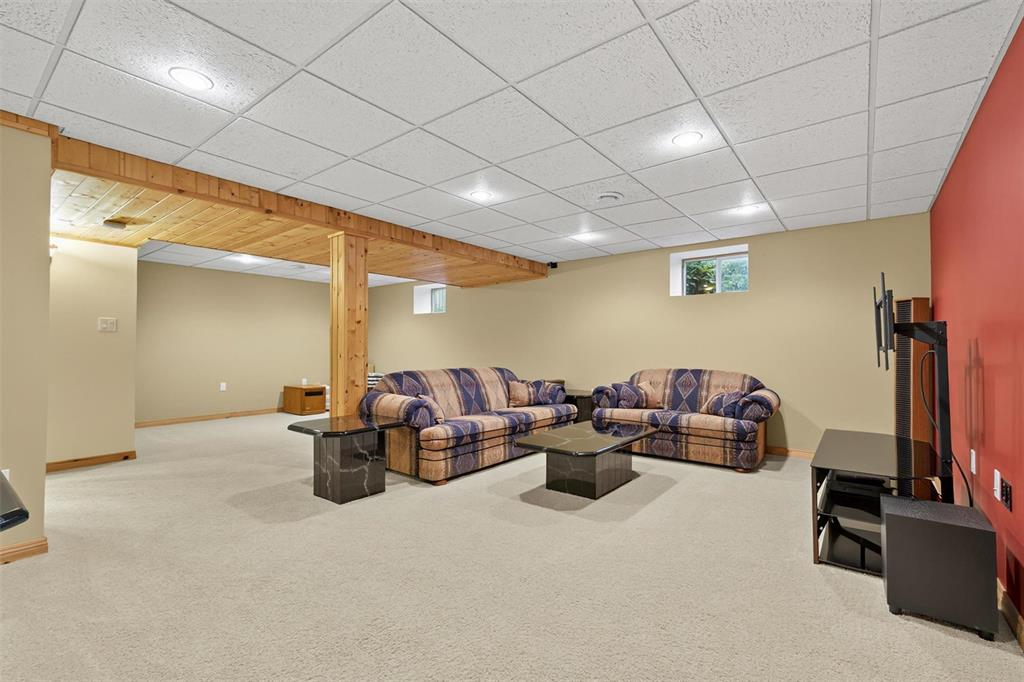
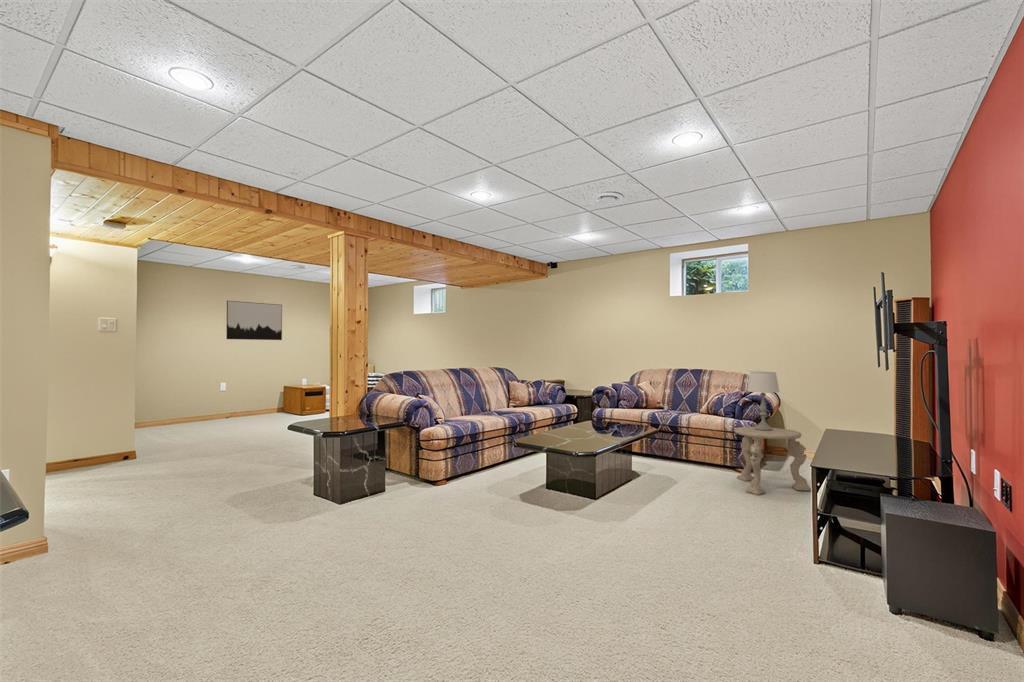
+ wall art (255, 321)
+ table lamp (763, 400)
+ side table (762, 457)
